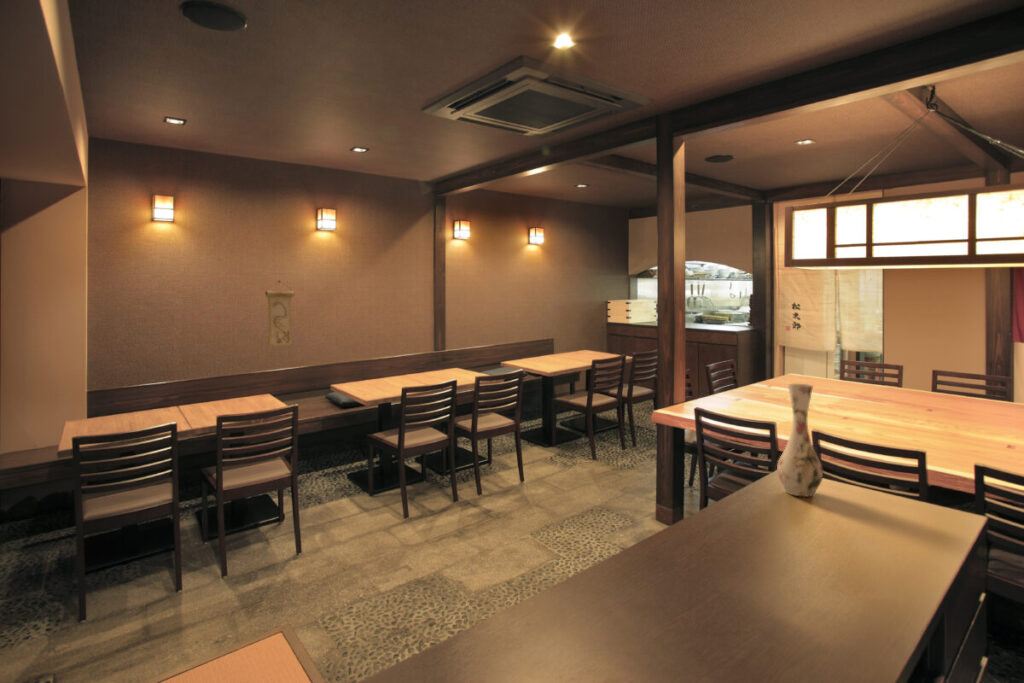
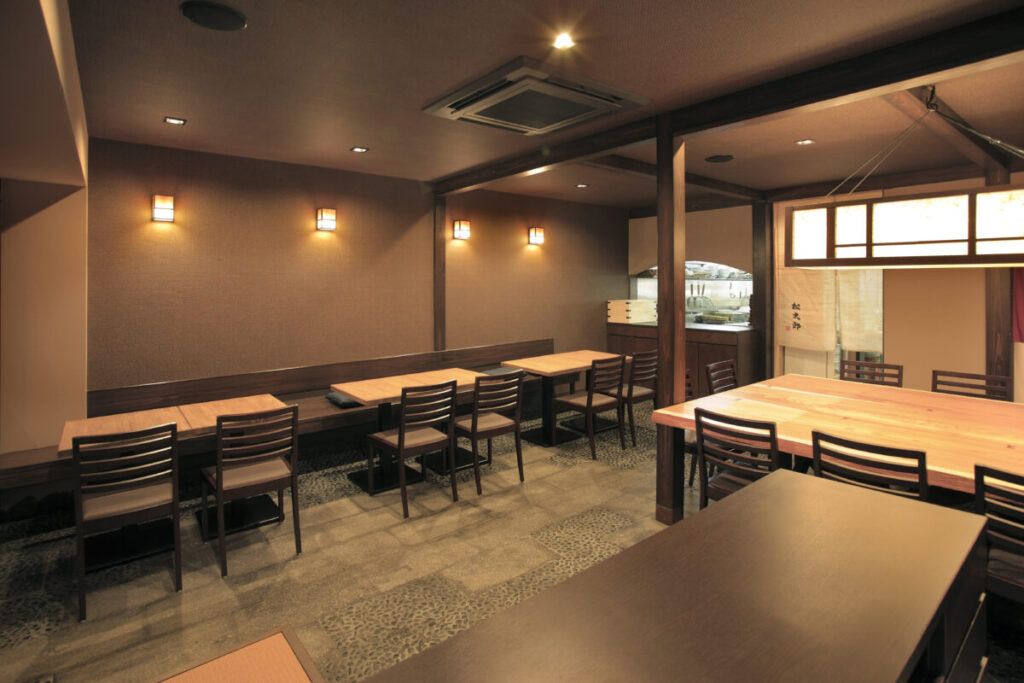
- vase (799, 439)
- wall scroll (280, 313)
